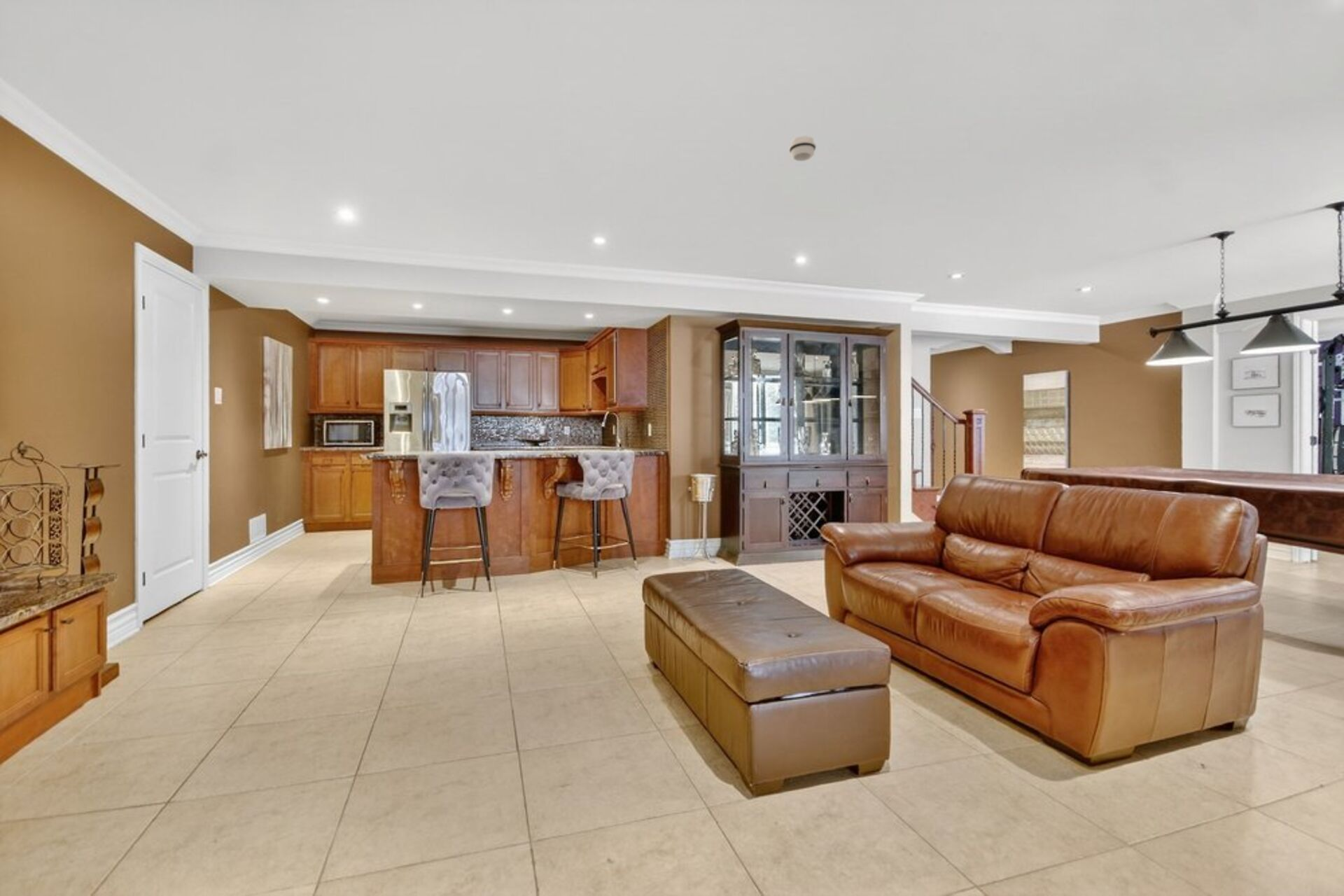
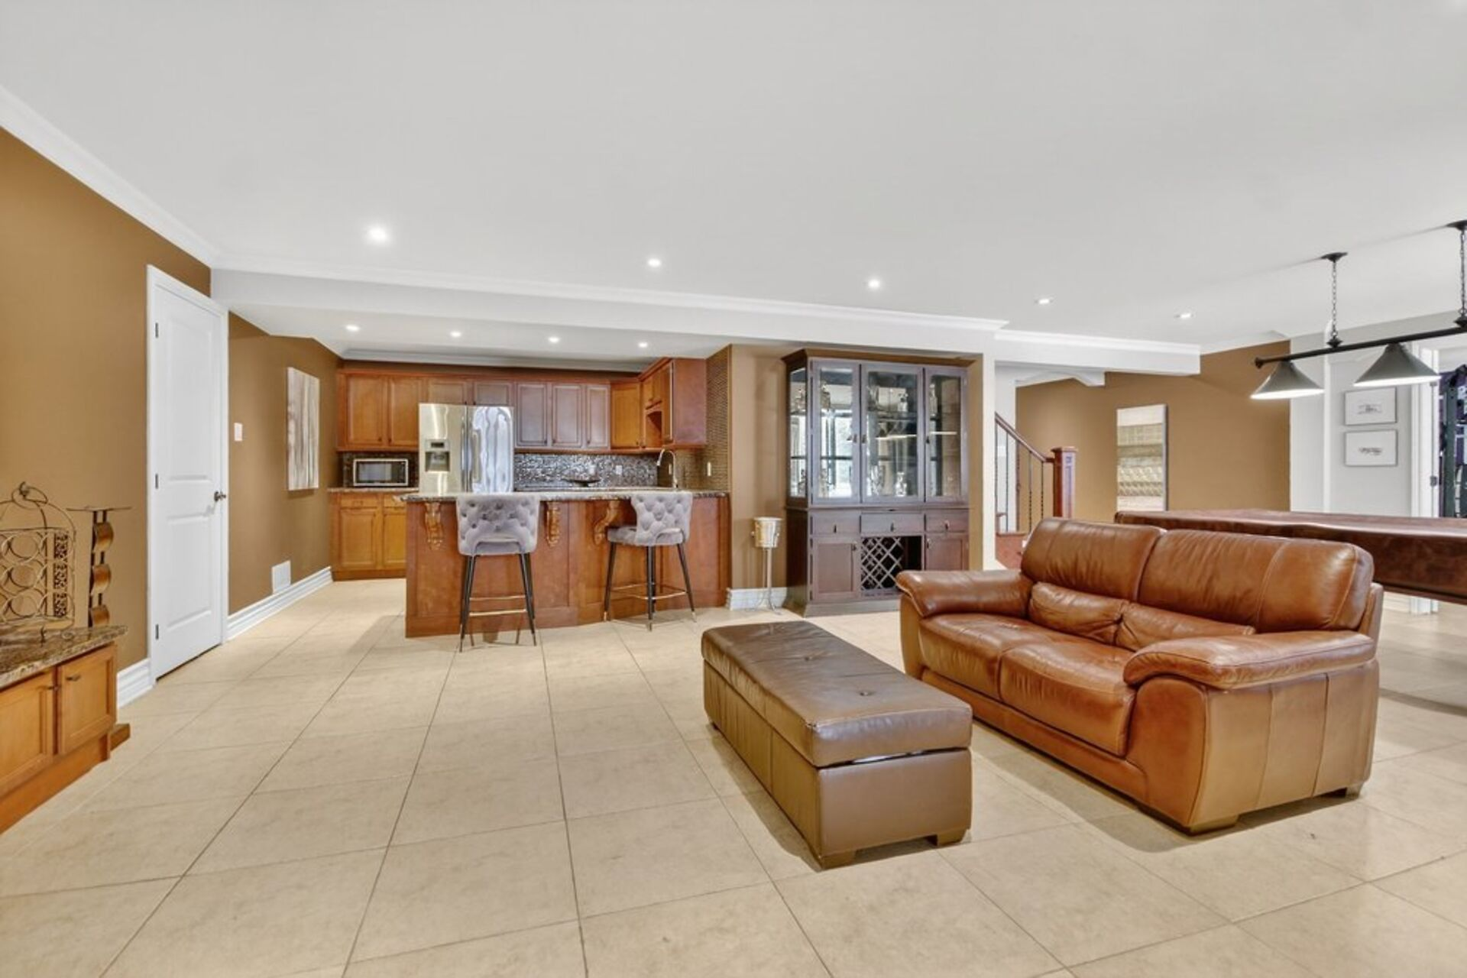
- smoke detector (802, 149)
